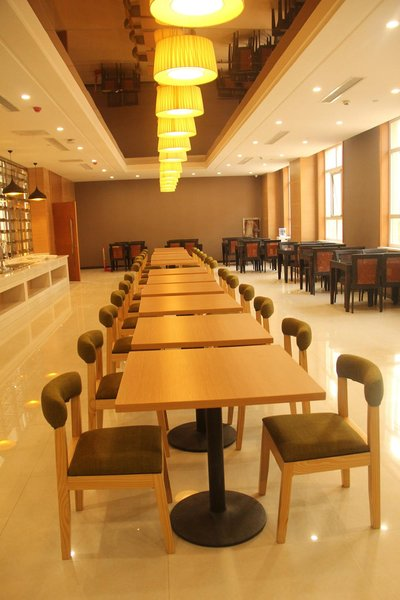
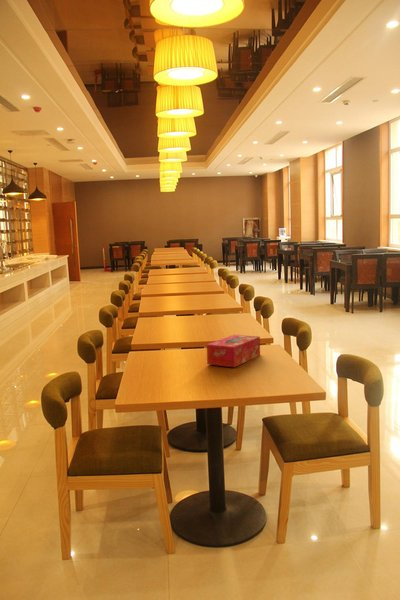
+ tissue box (234, 350)
